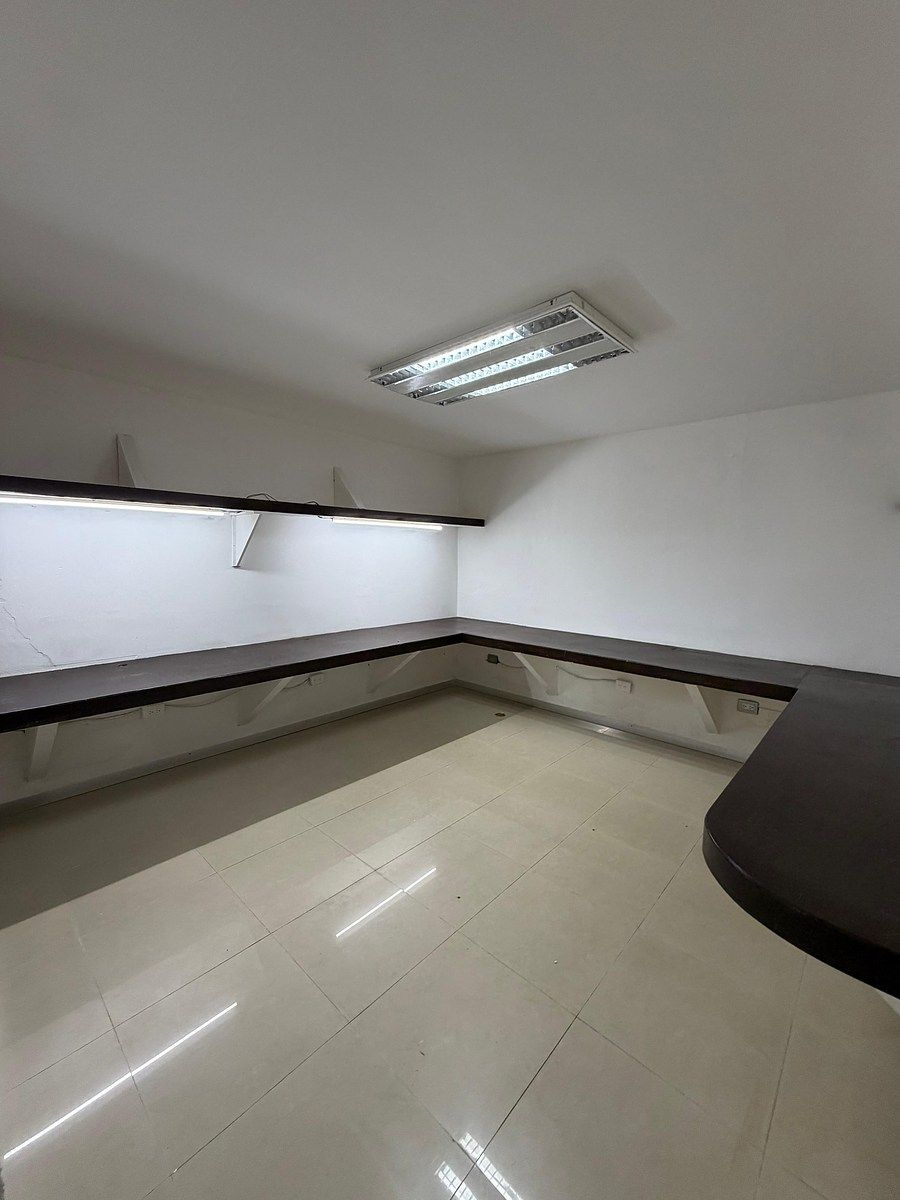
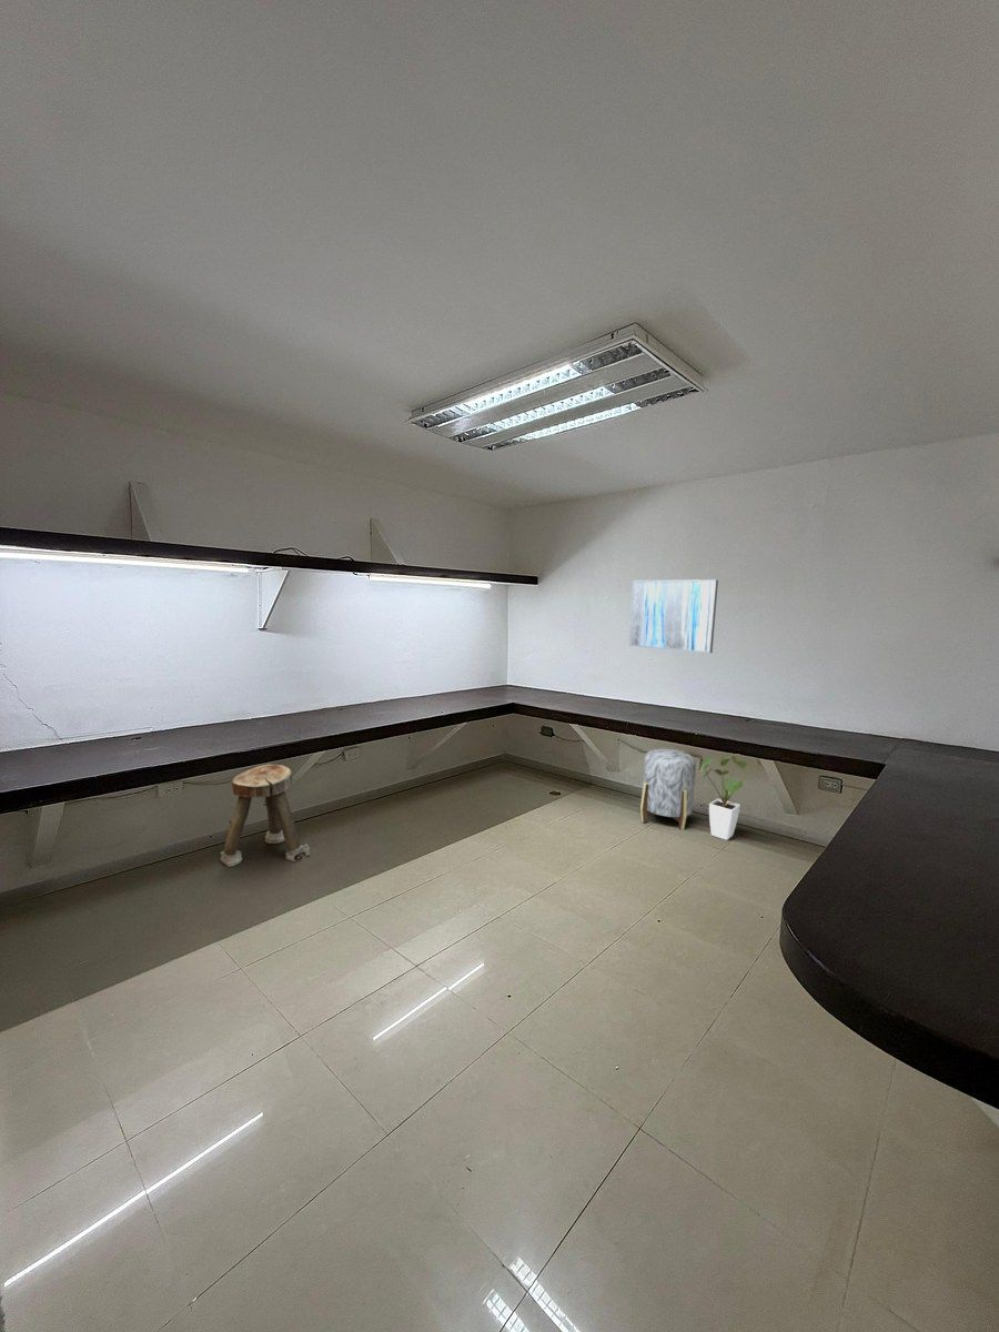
+ wall art (670, 615)
+ stool (667, 785)
+ house plant (729, 797)
+ stool (268, 813)
